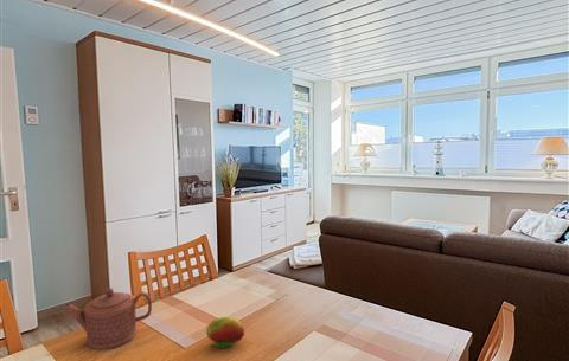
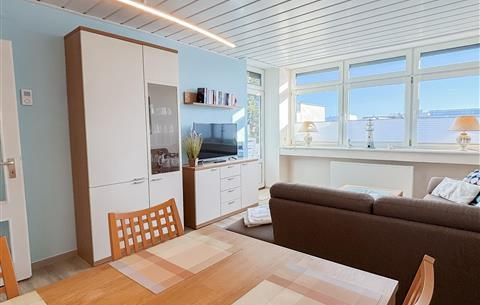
- fruit (225, 330)
- teapot (110, 312)
